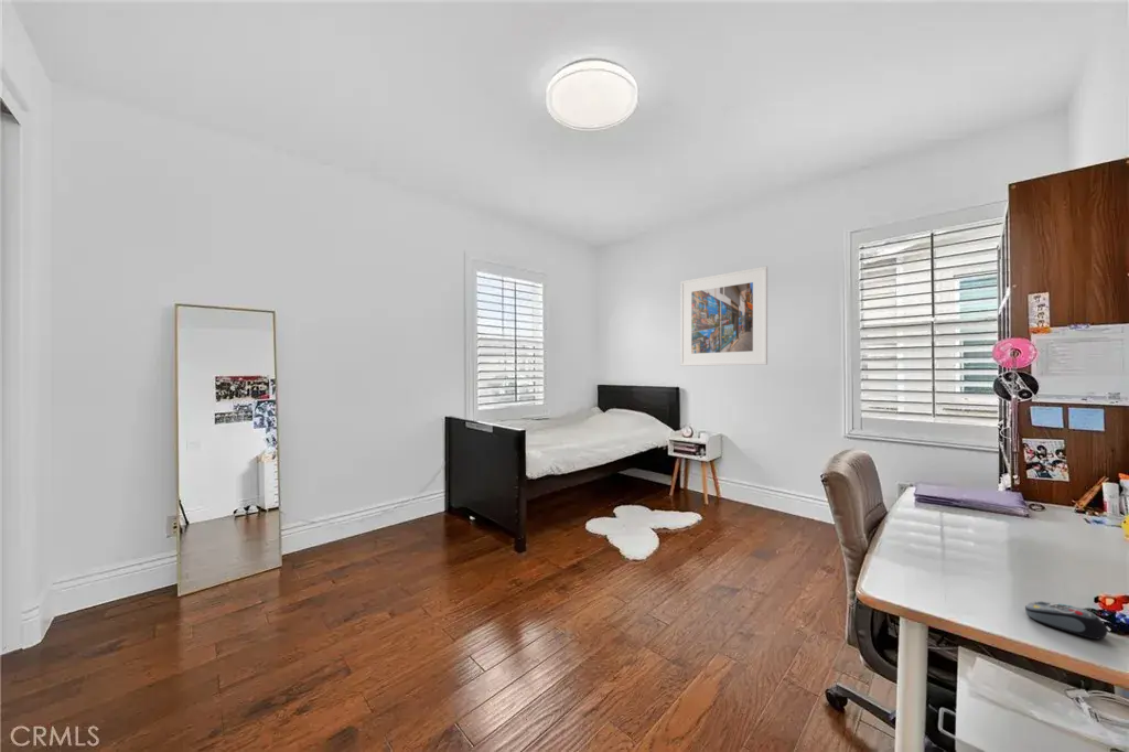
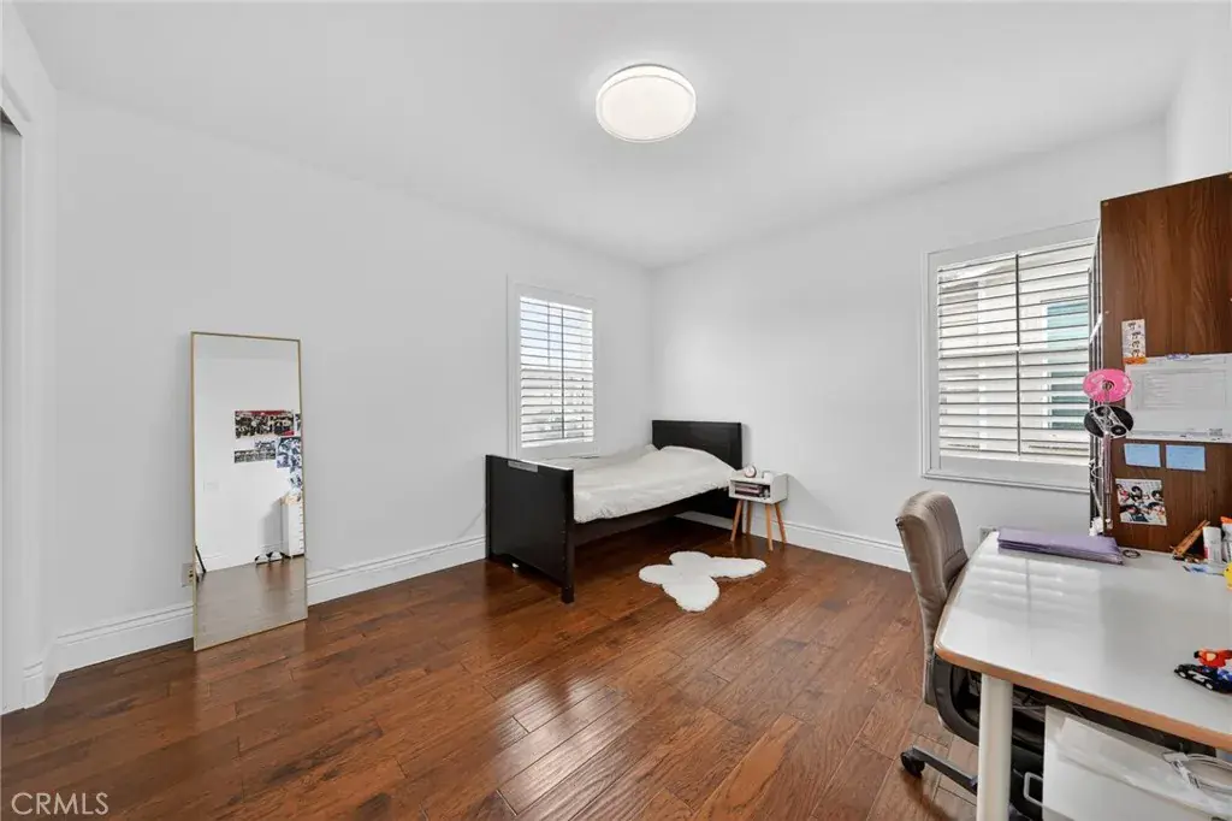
- computer mouse (1064, 614)
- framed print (720, 320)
